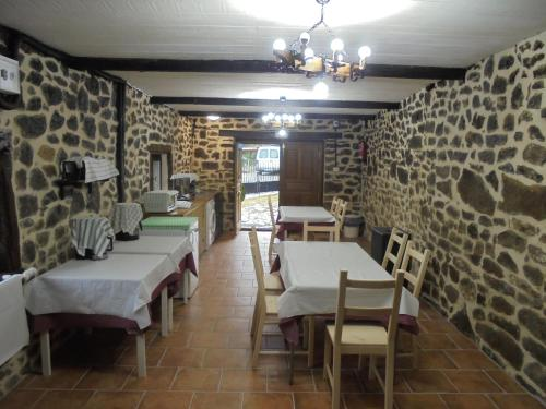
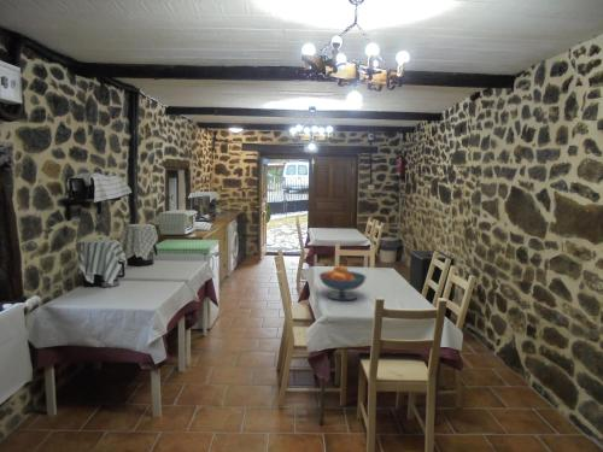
+ fruit bowl (341, 282)
